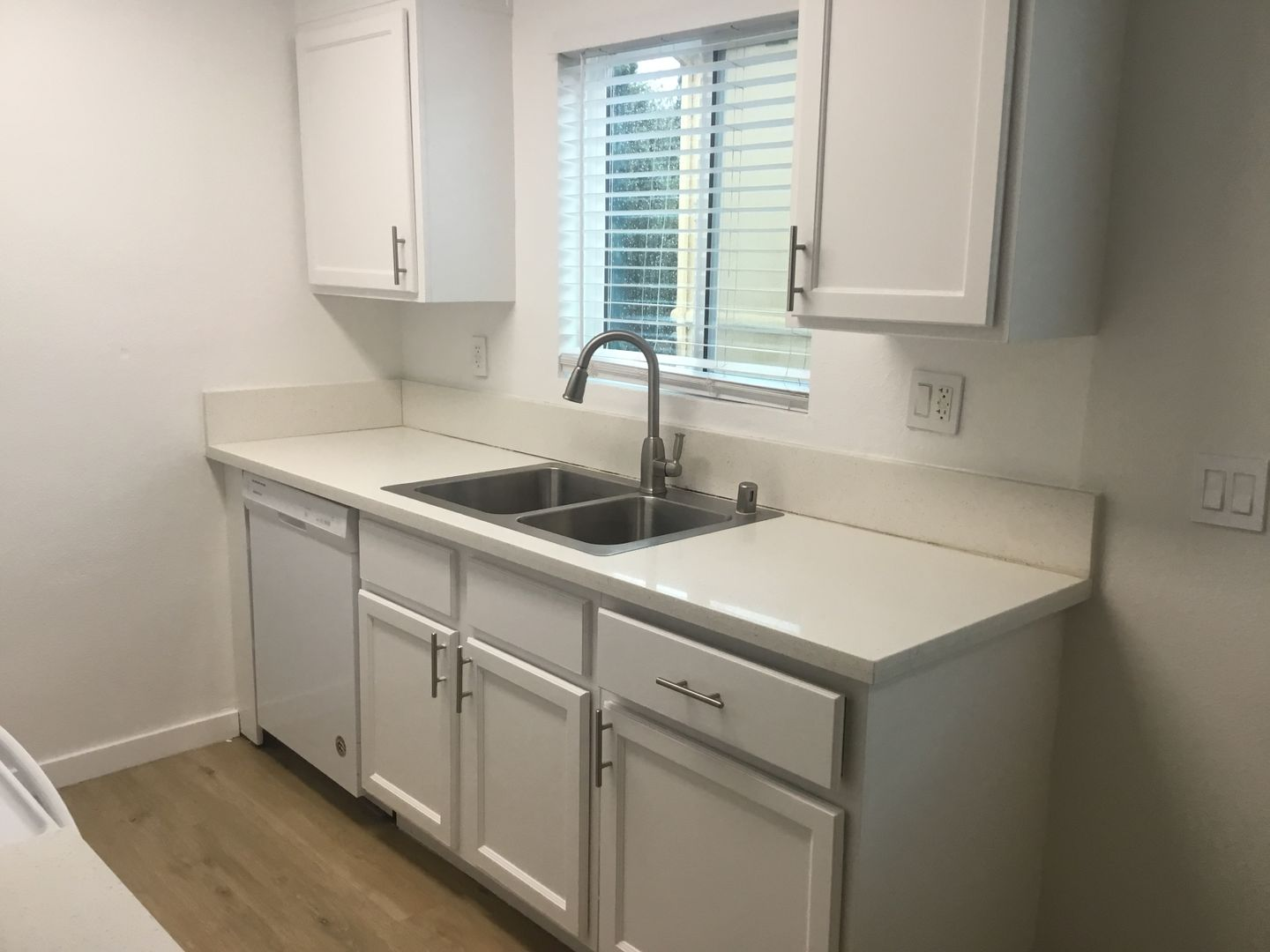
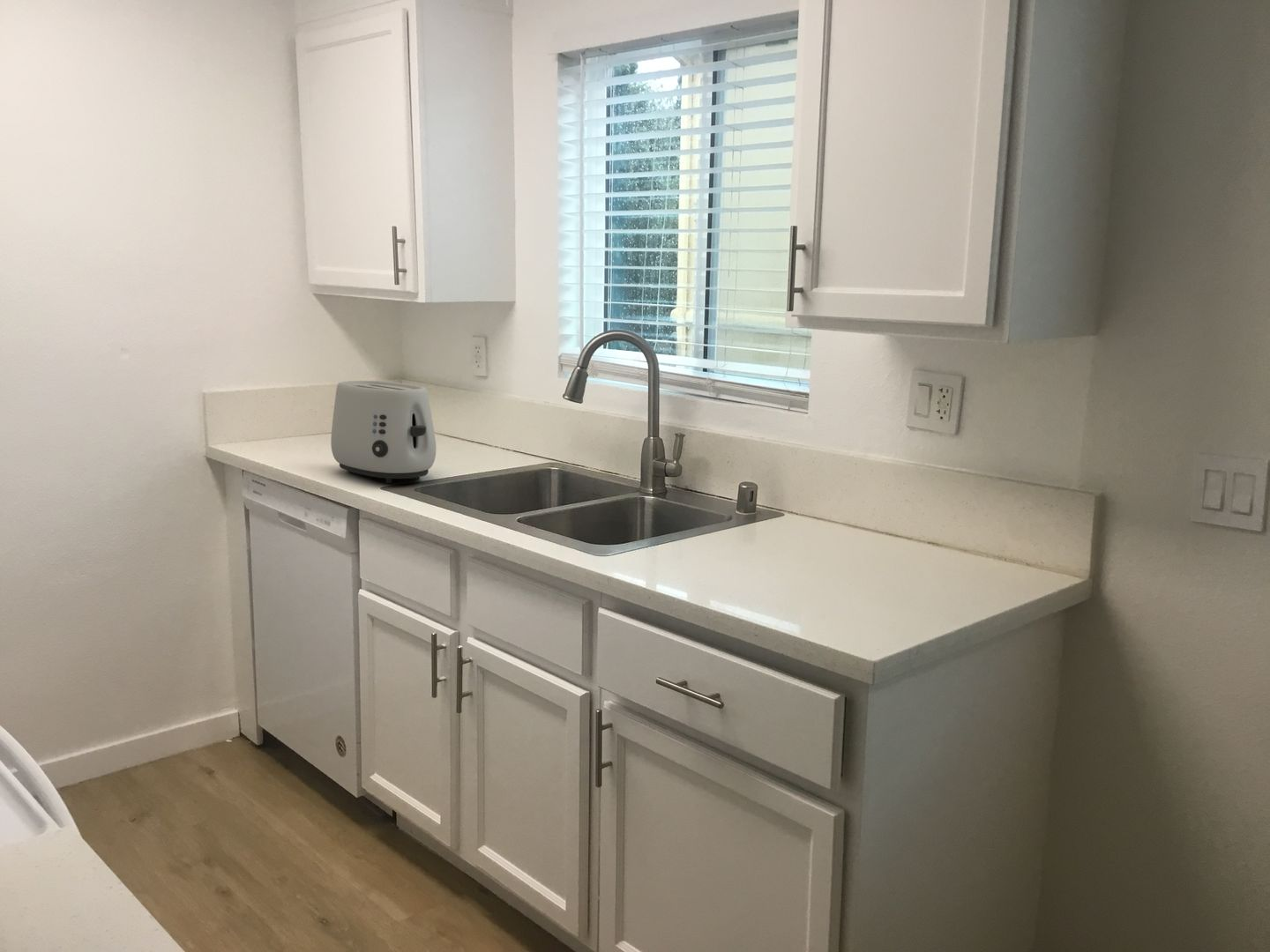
+ toaster (382, 431)
